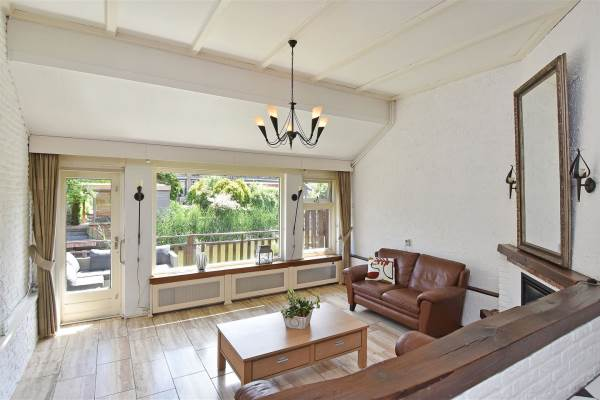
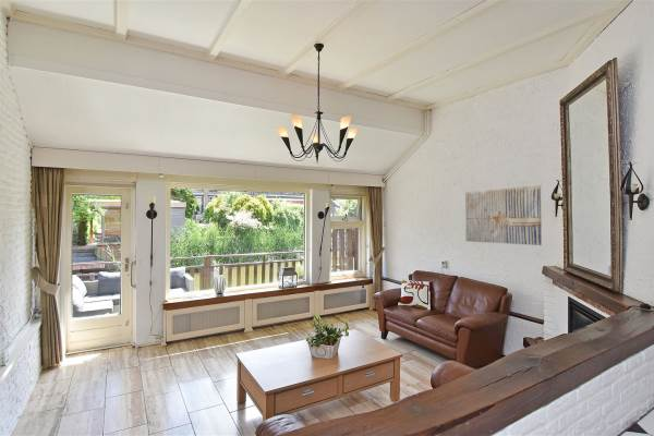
+ wall art (499, 216)
